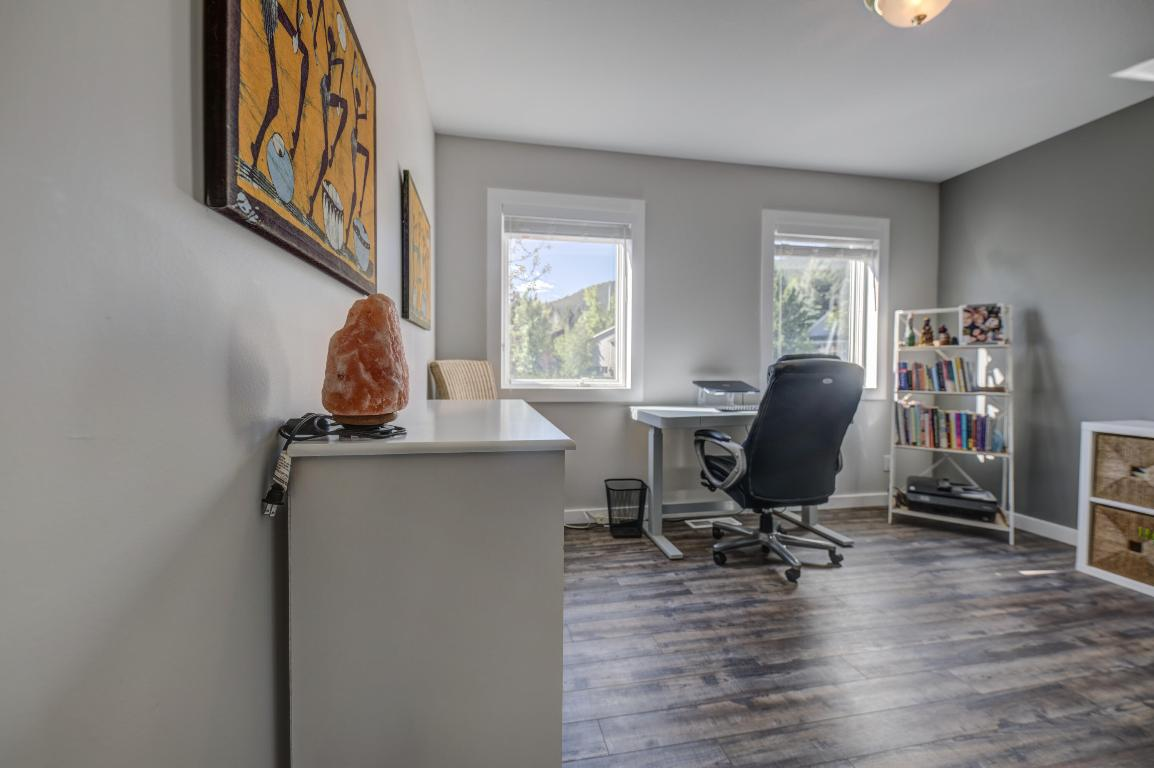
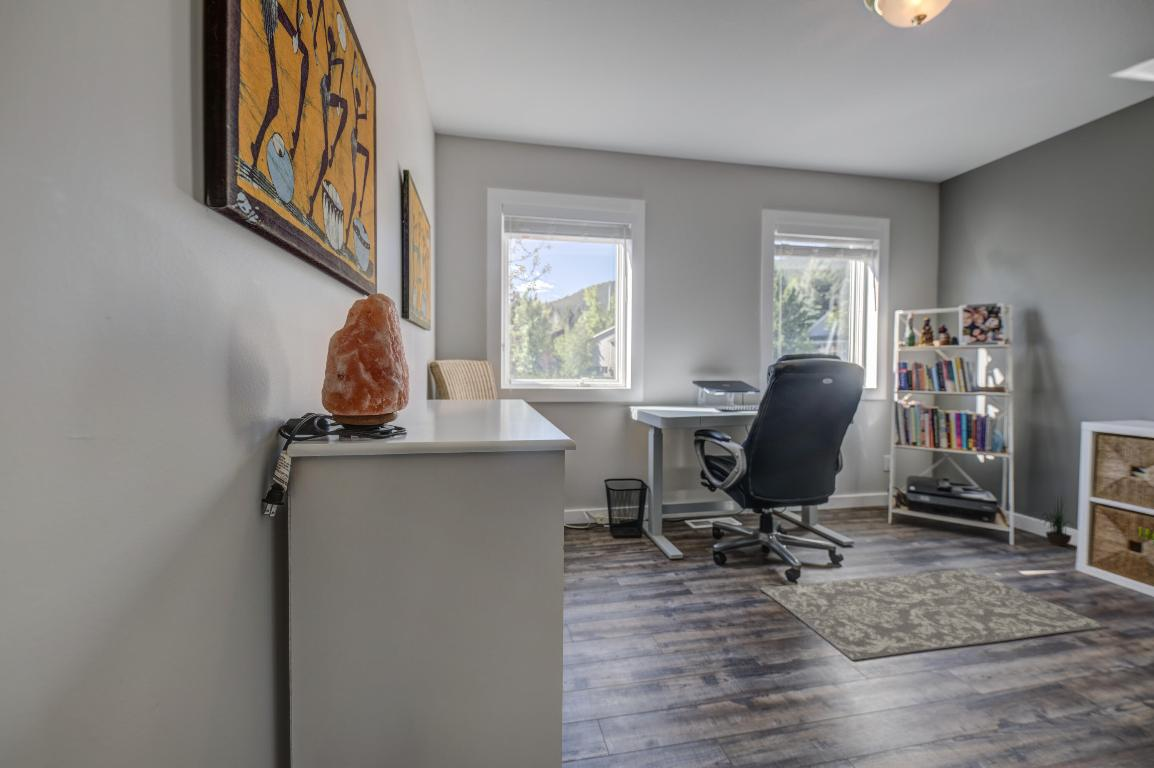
+ rug (920, 605)
+ potted plant (1057, 516)
